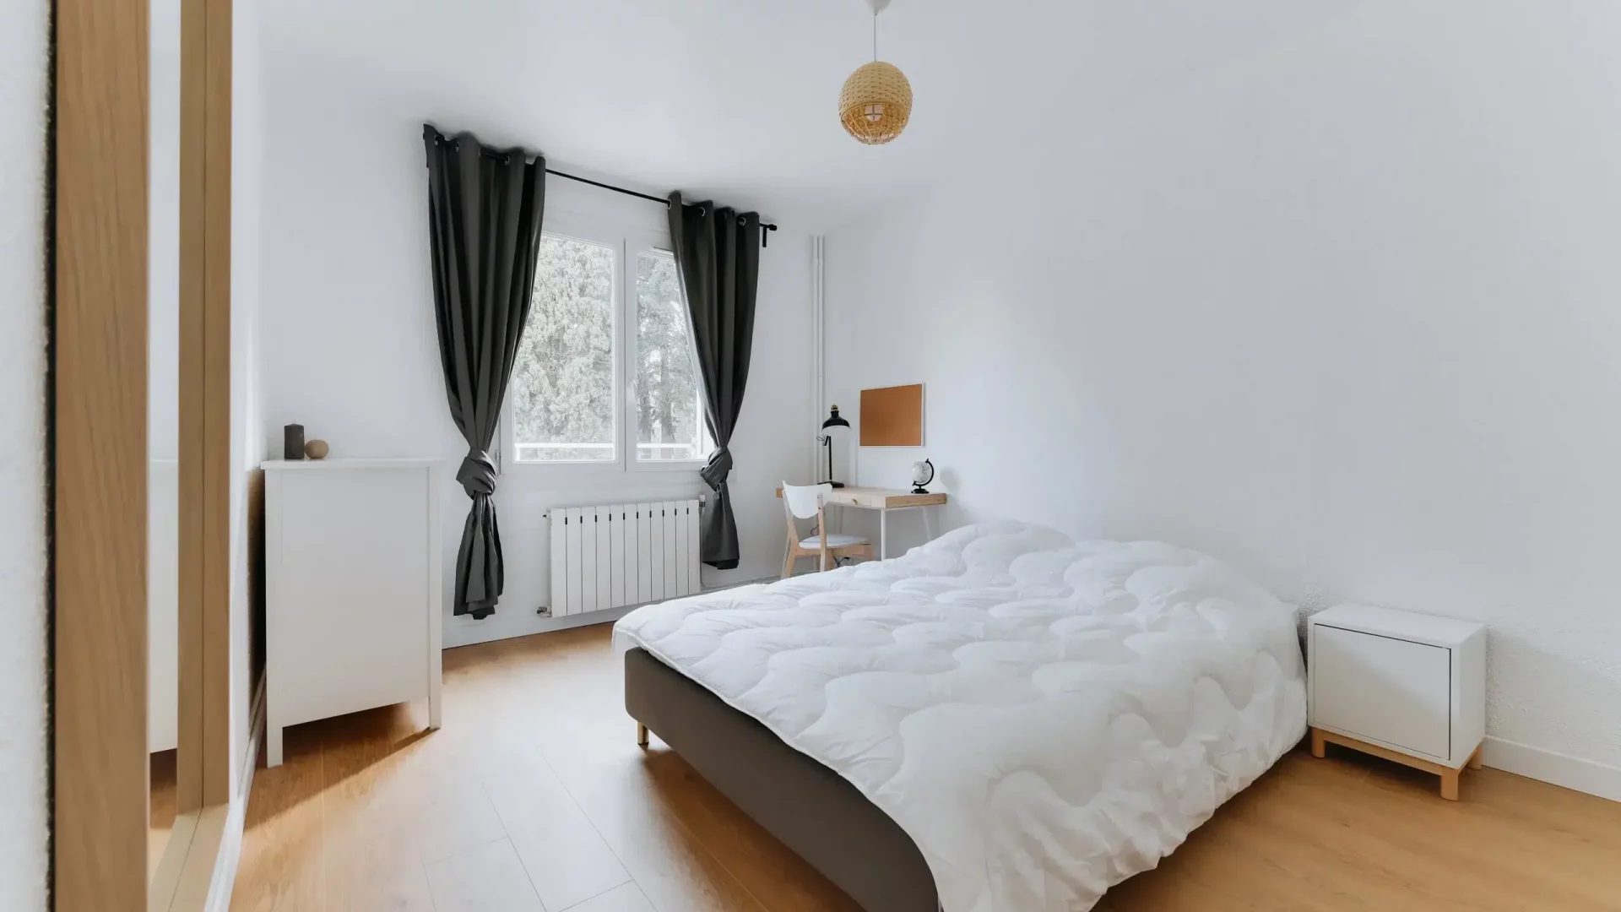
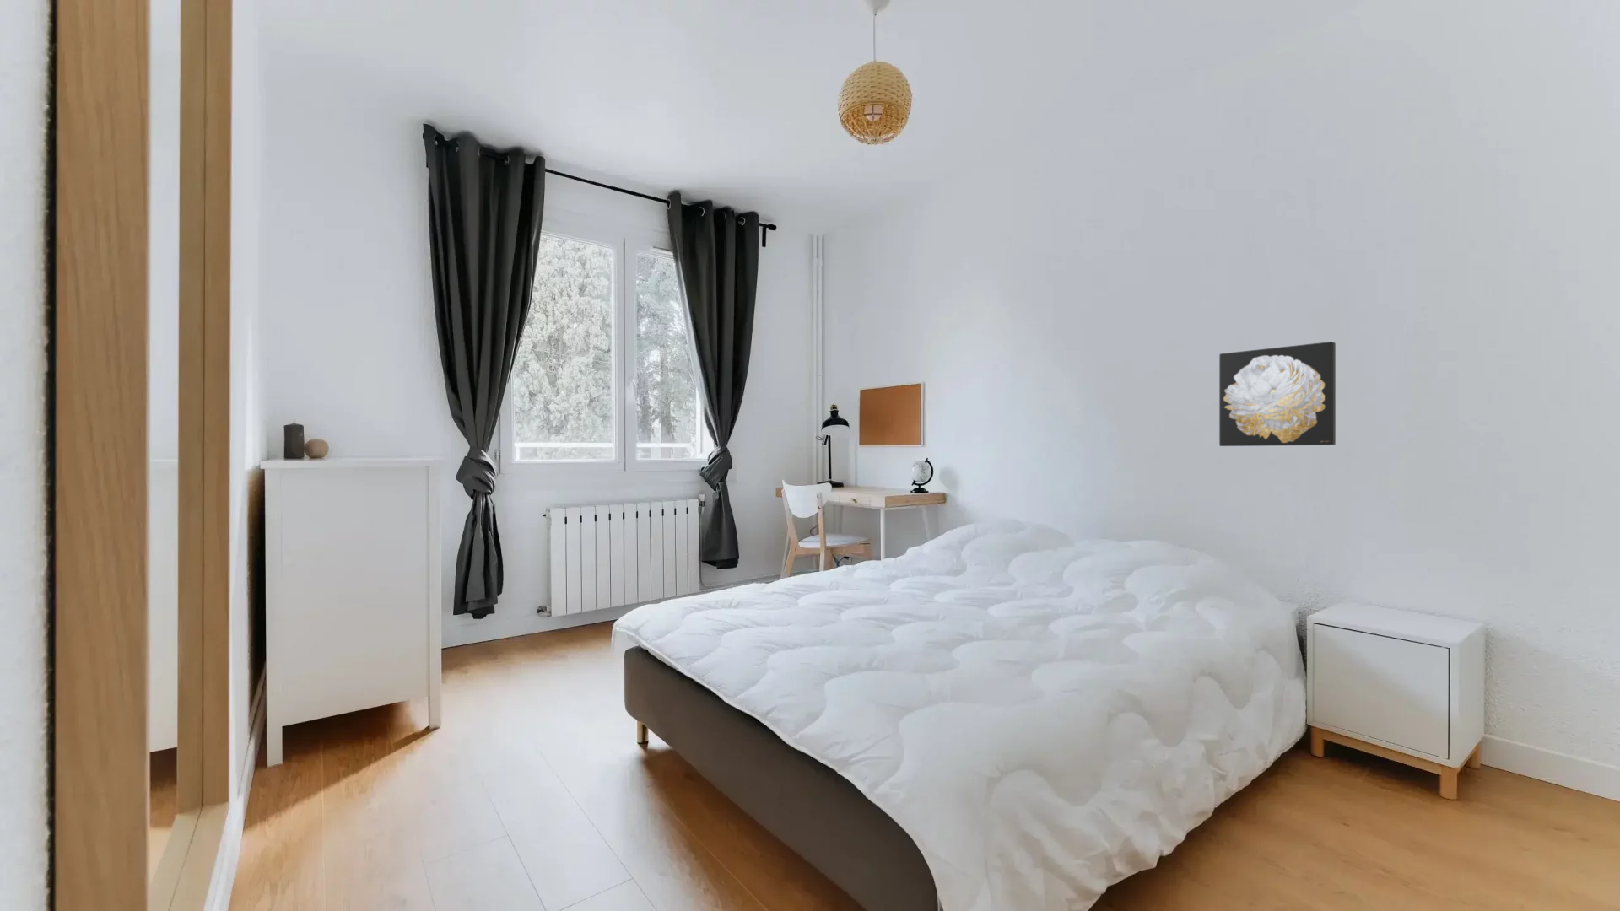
+ wall art (1274, 396)
